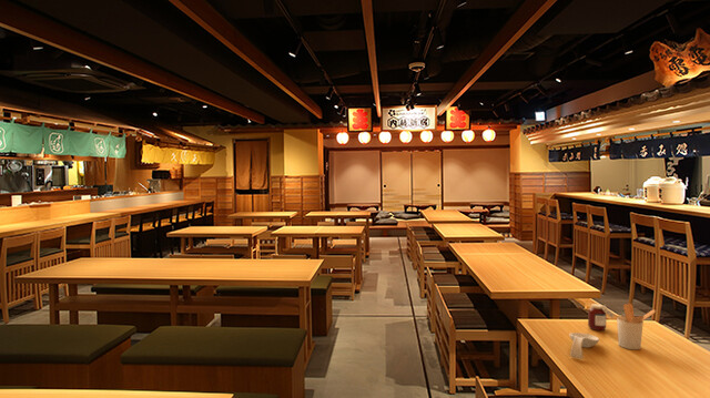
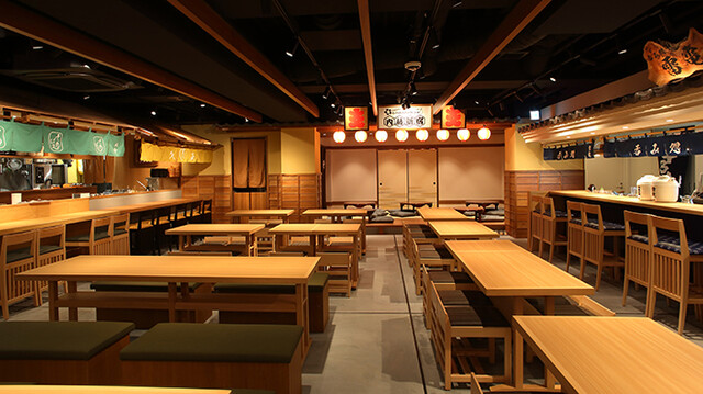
- spoon rest (581, 340)
- jar (600, 317)
- utensil holder (636, 327)
